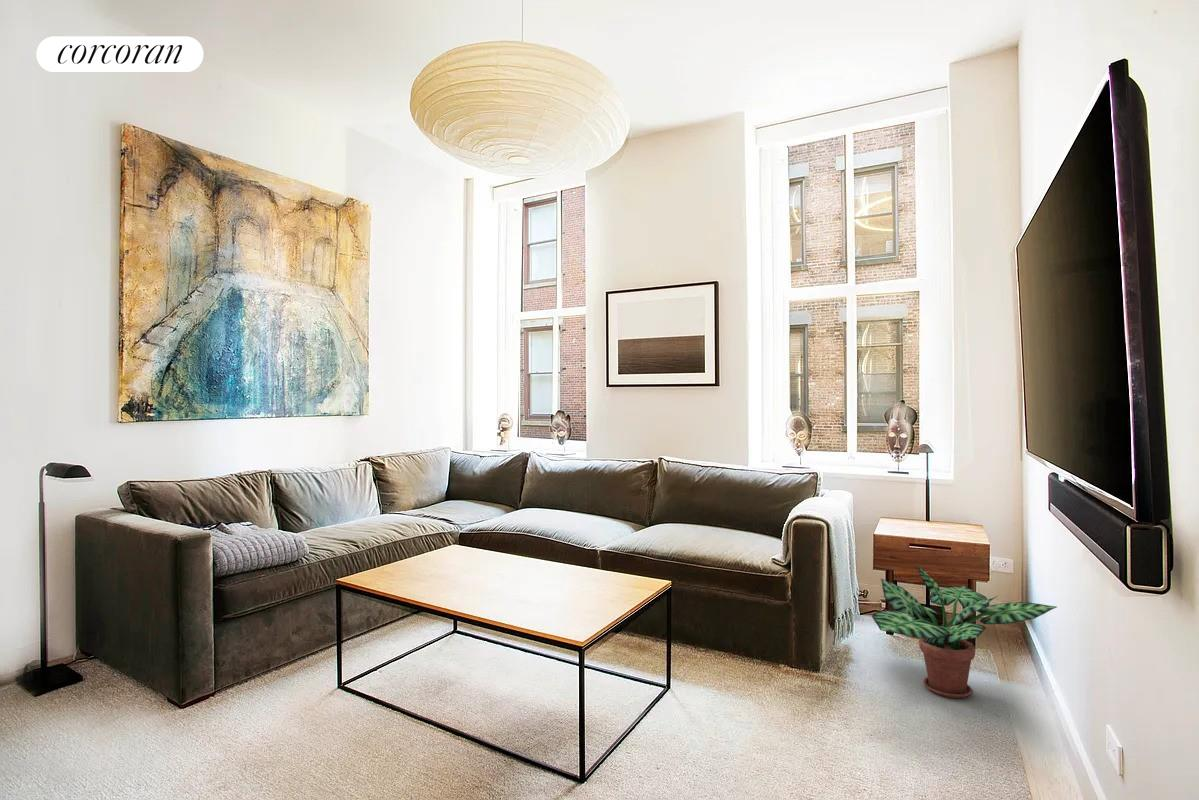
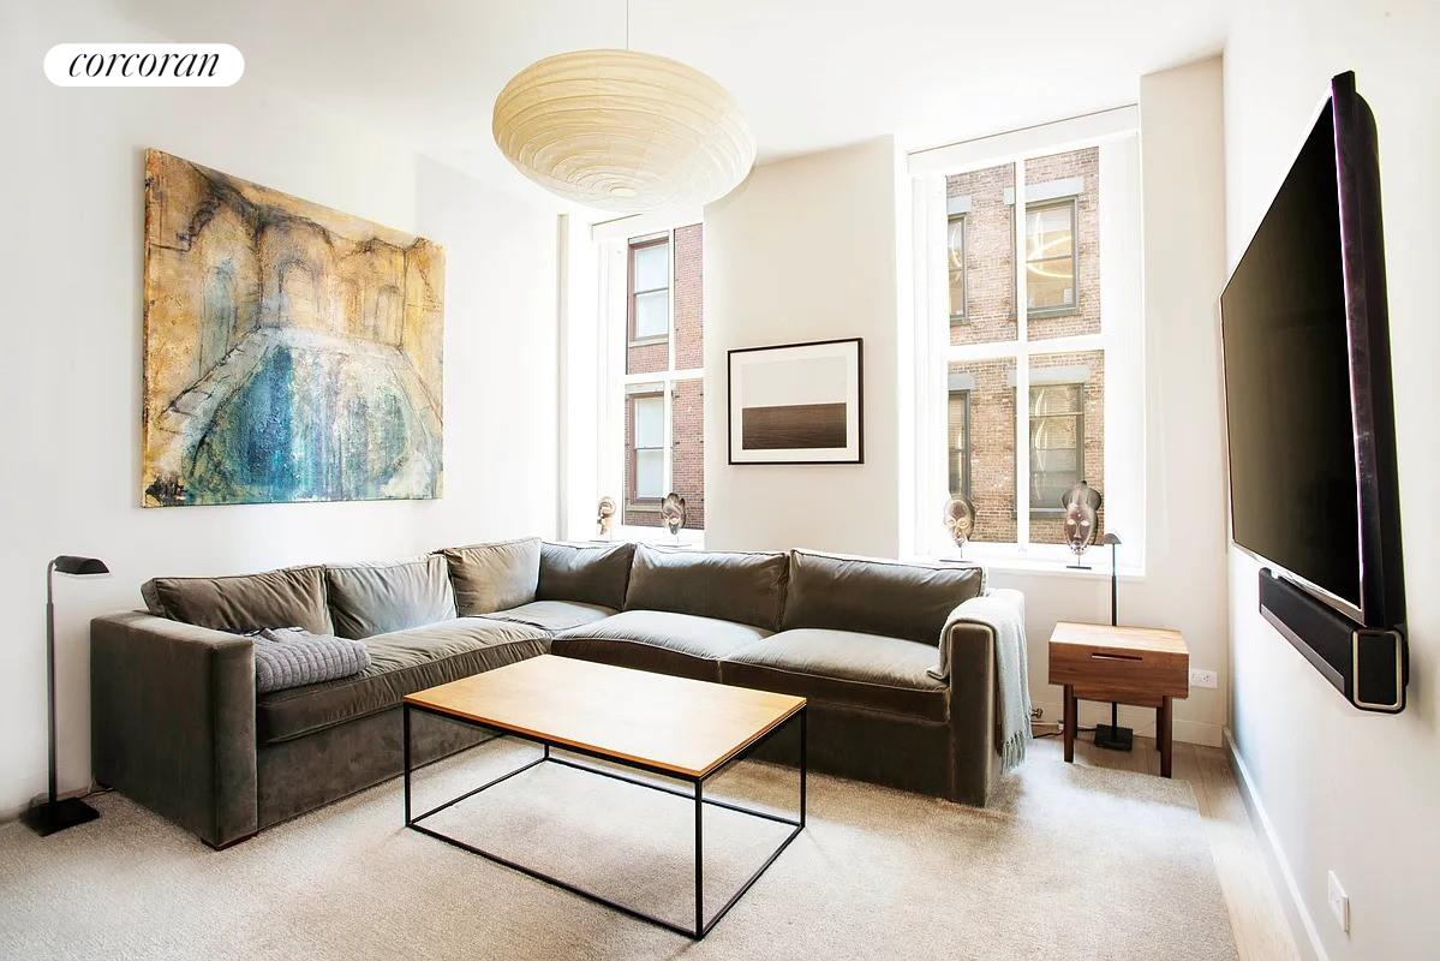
- potted plant (960, 629)
